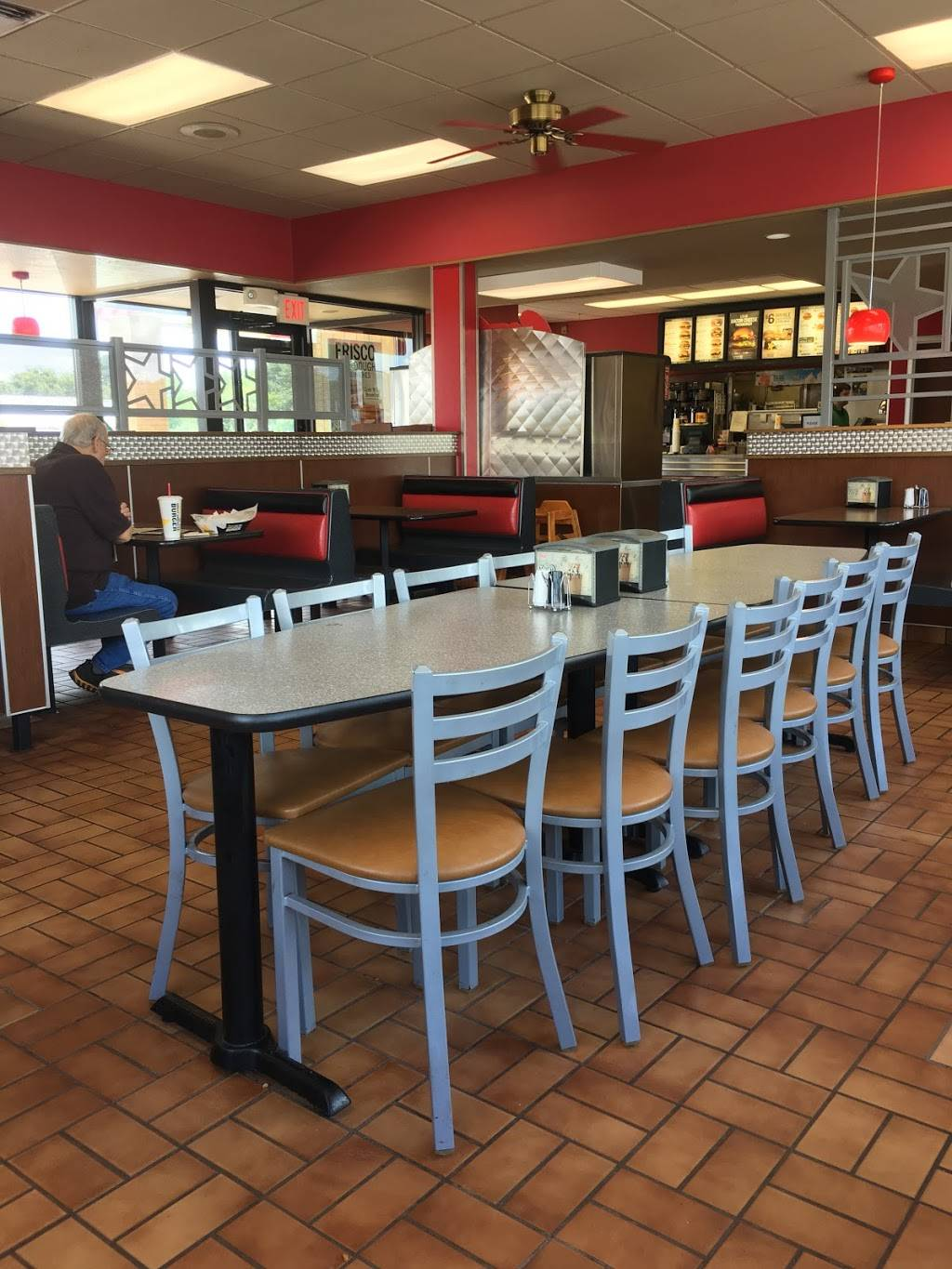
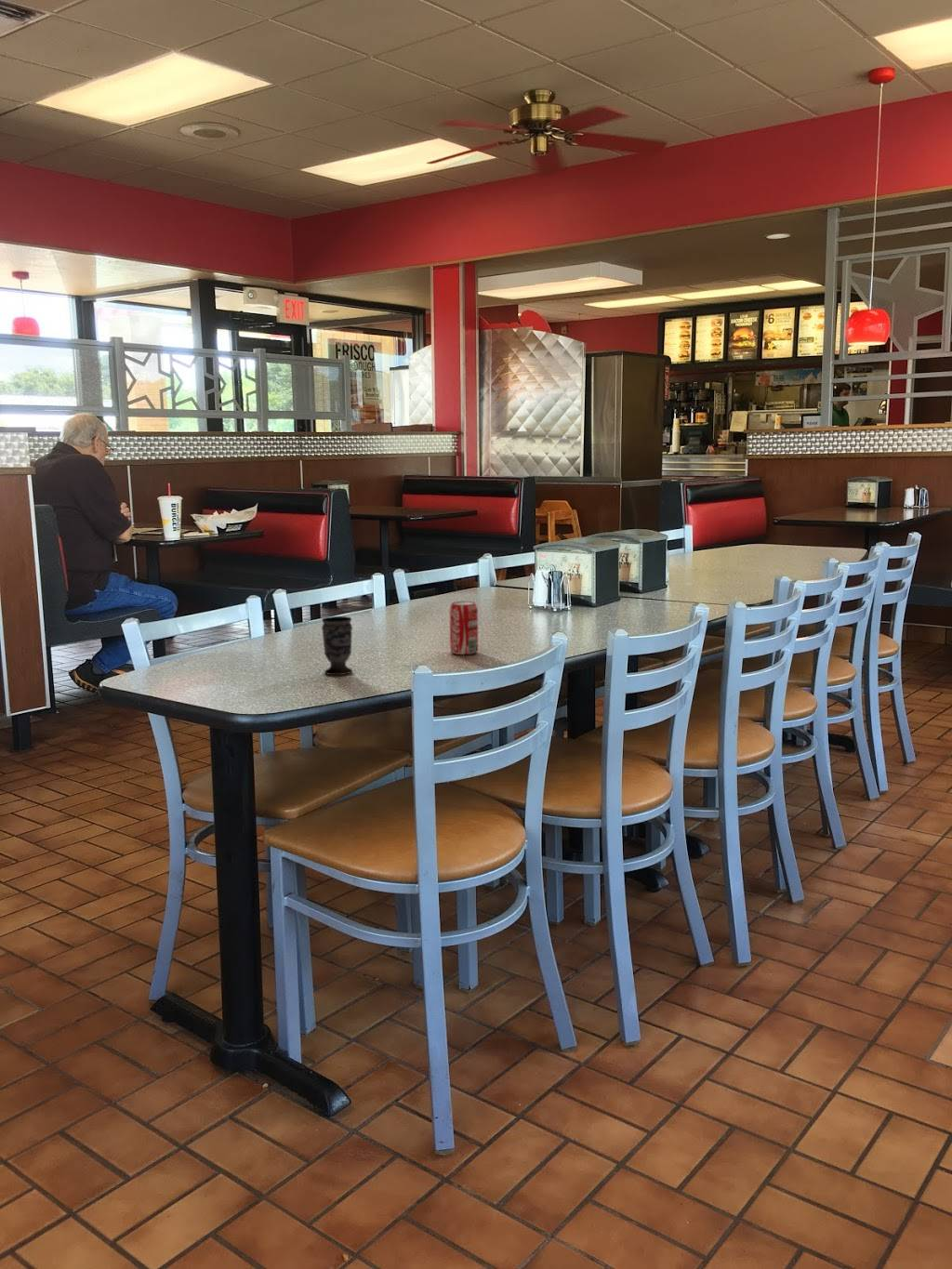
+ cup (337, 645)
+ beverage can (464, 628)
